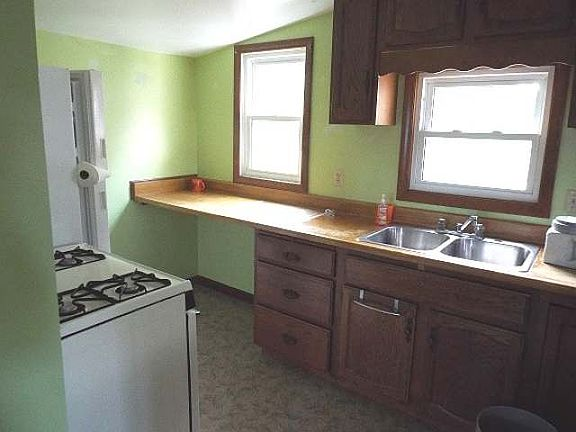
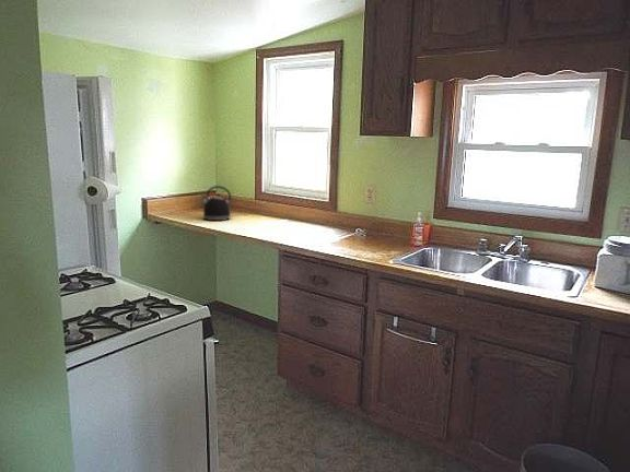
+ kettle (217, 202)
